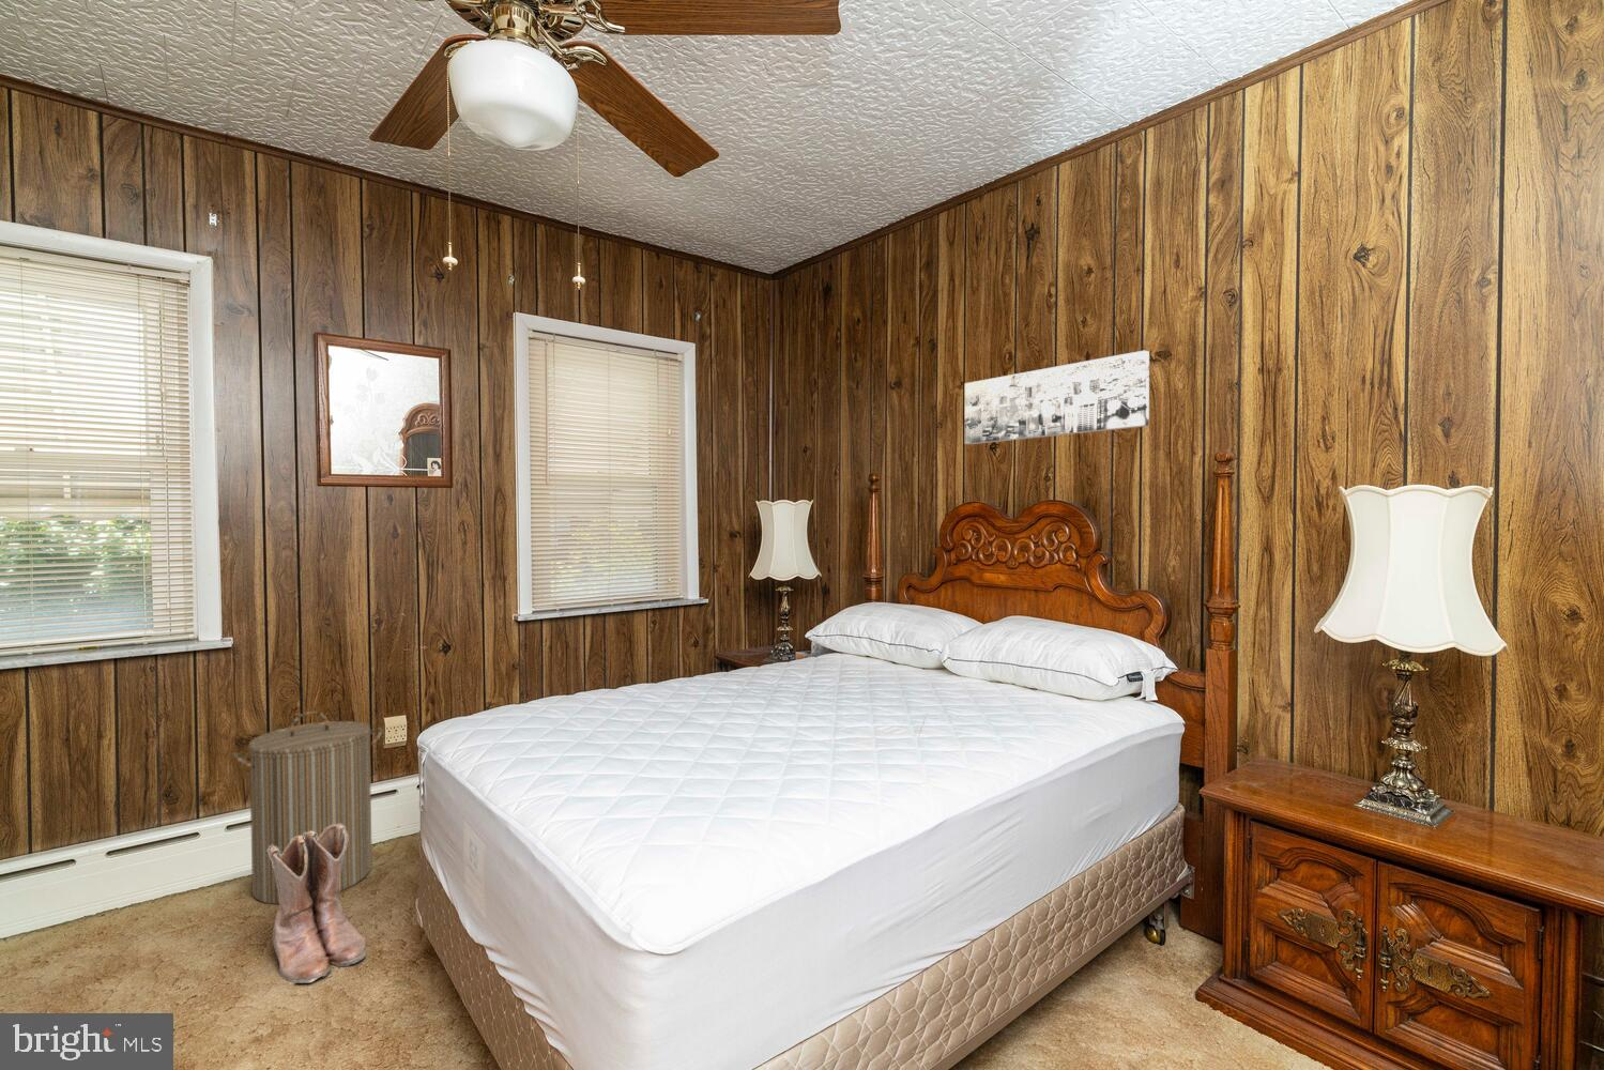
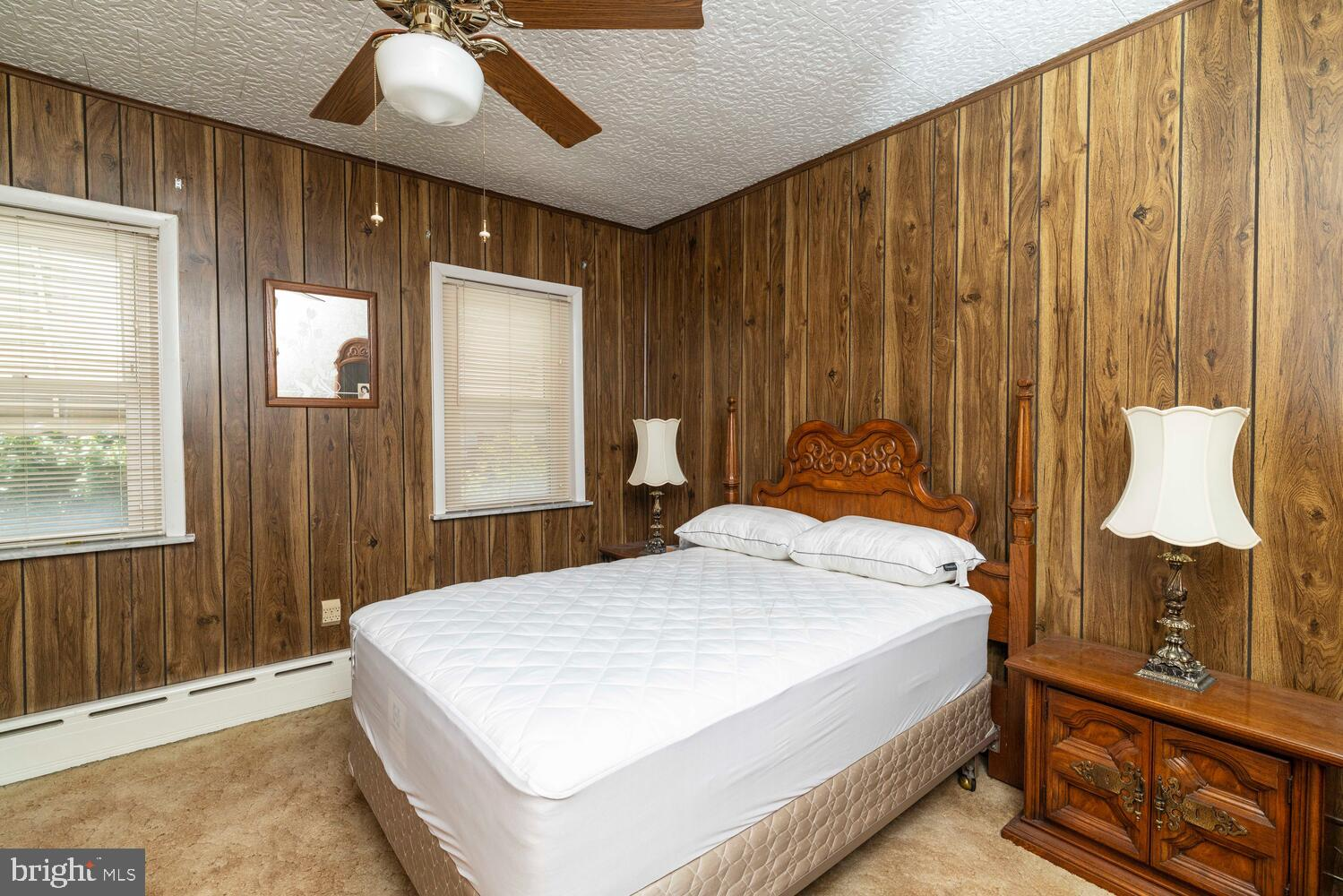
- laundry hamper (313, 795)
- wall art (1047, 402)
- boots (318, 896)
